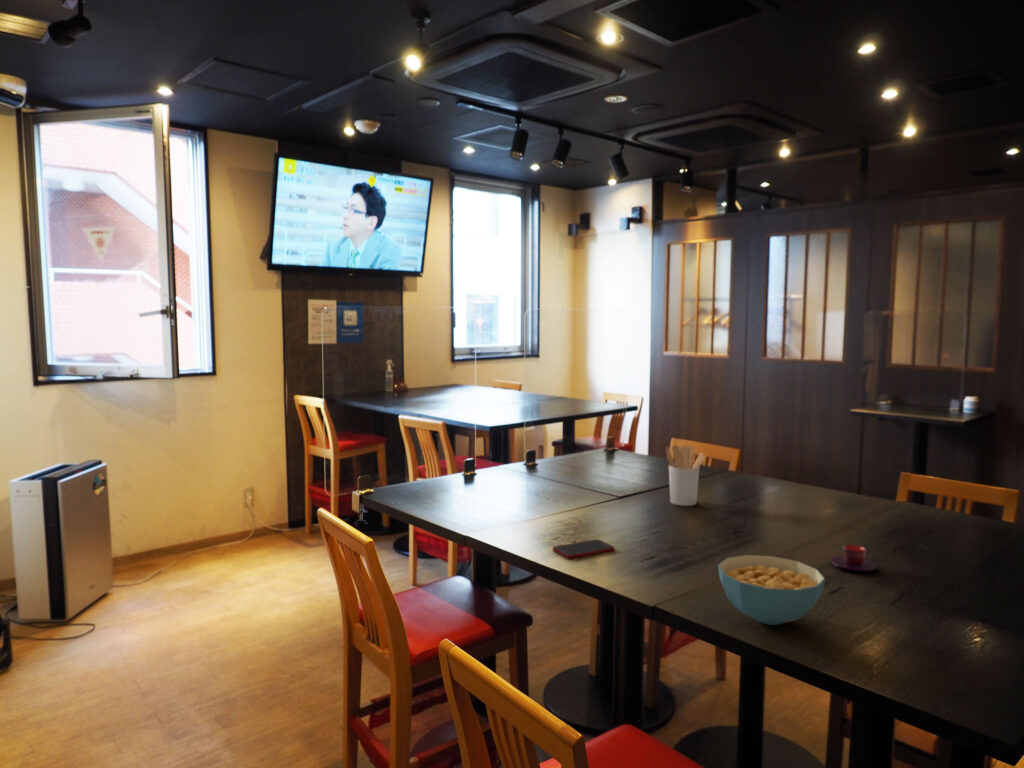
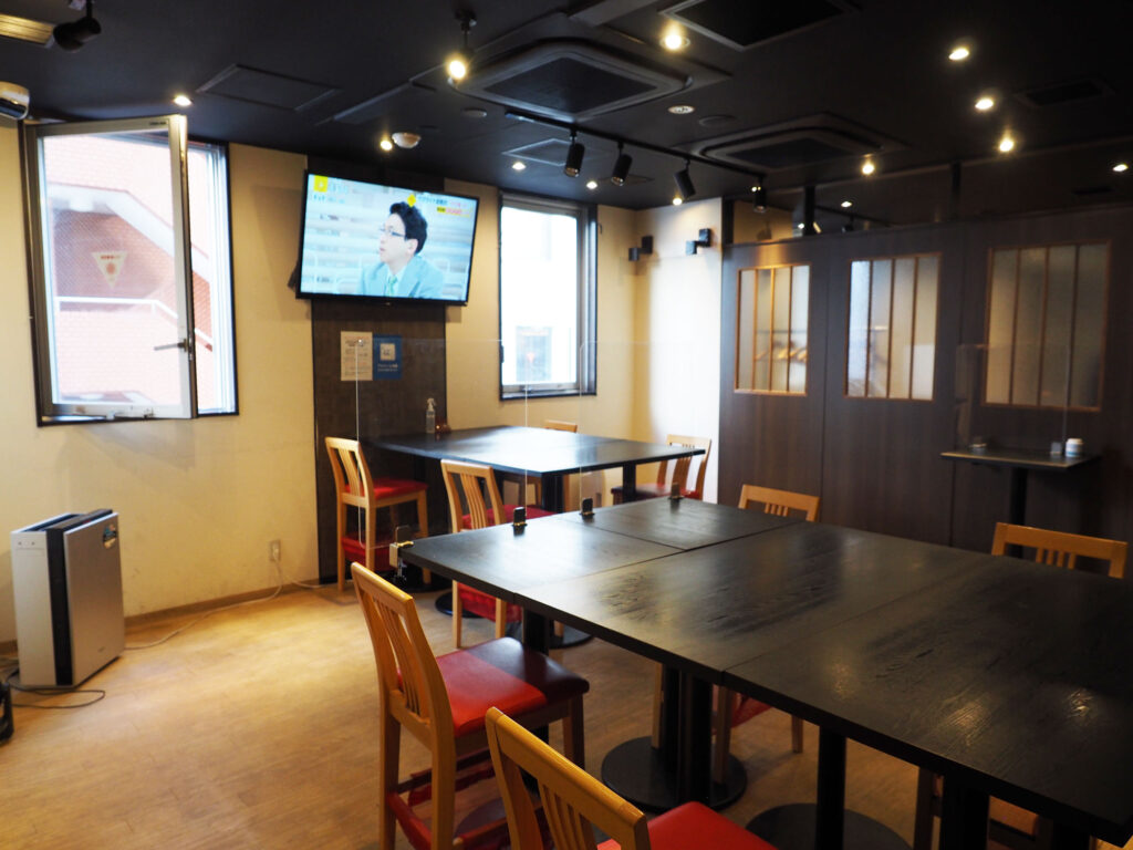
- teacup (853, 556)
- cell phone (583, 549)
- cereal bowl (769, 595)
- utensil holder (683, 473)
